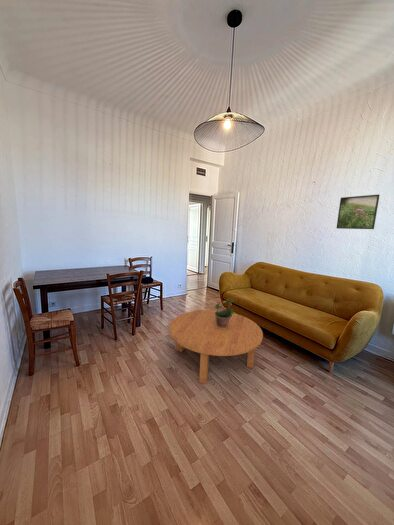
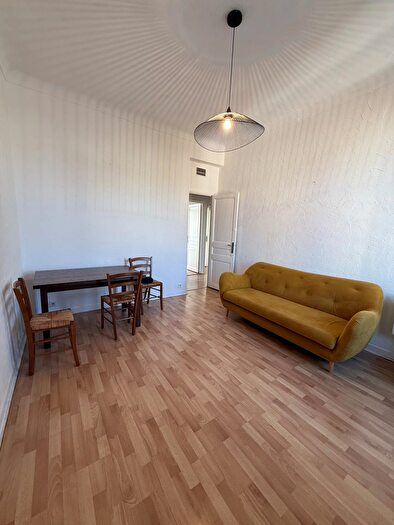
- potted plant (223, 310)
- coffee table (214, 342)
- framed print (356, 212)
